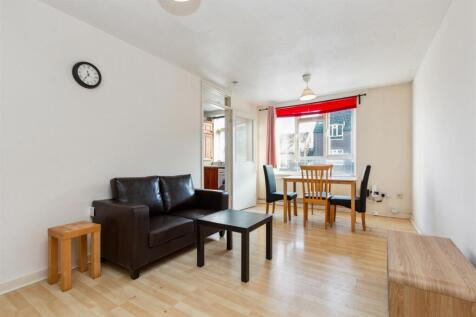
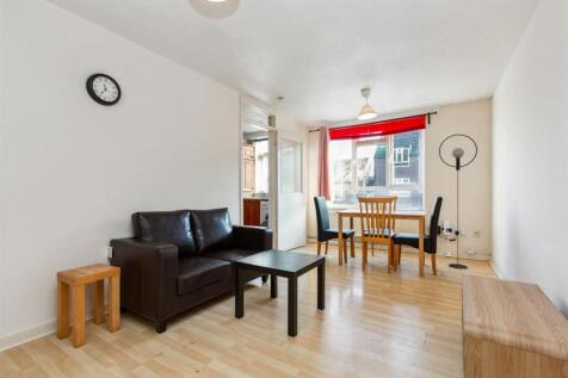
+ floor lamp (457, 200)
